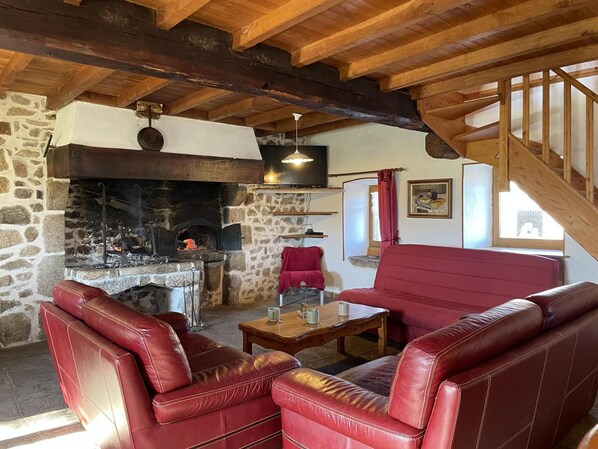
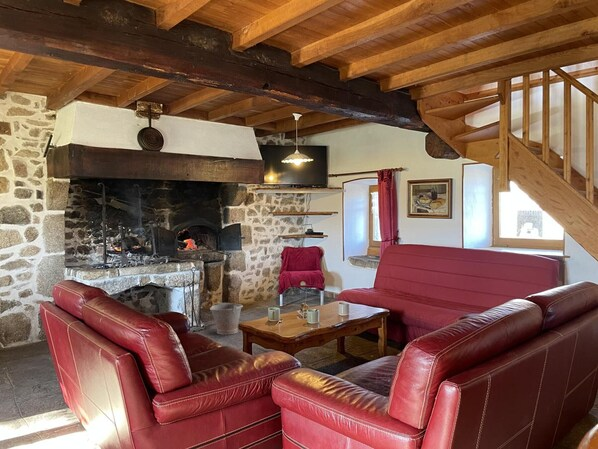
+ bucket (226, 317)
